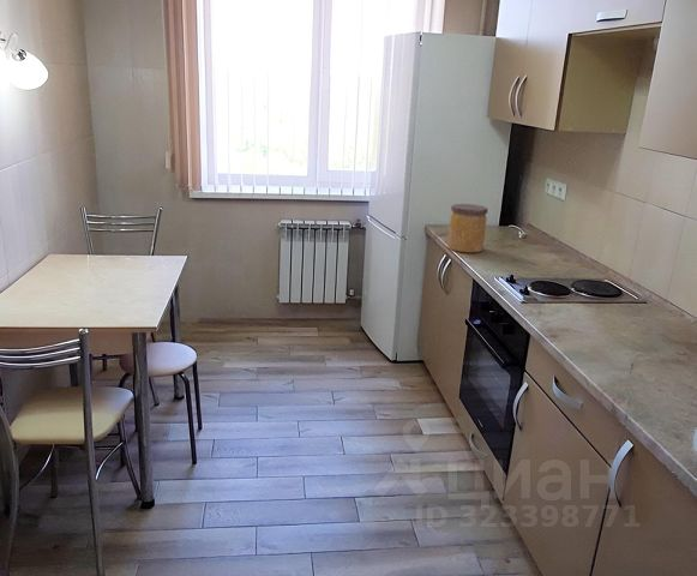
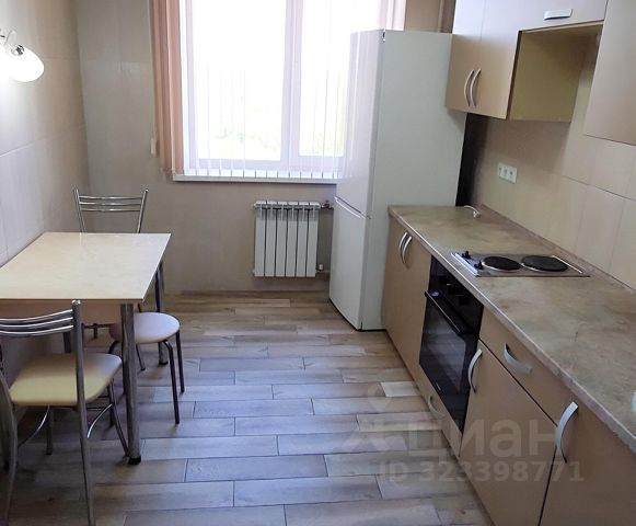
- jar (467, 227)
